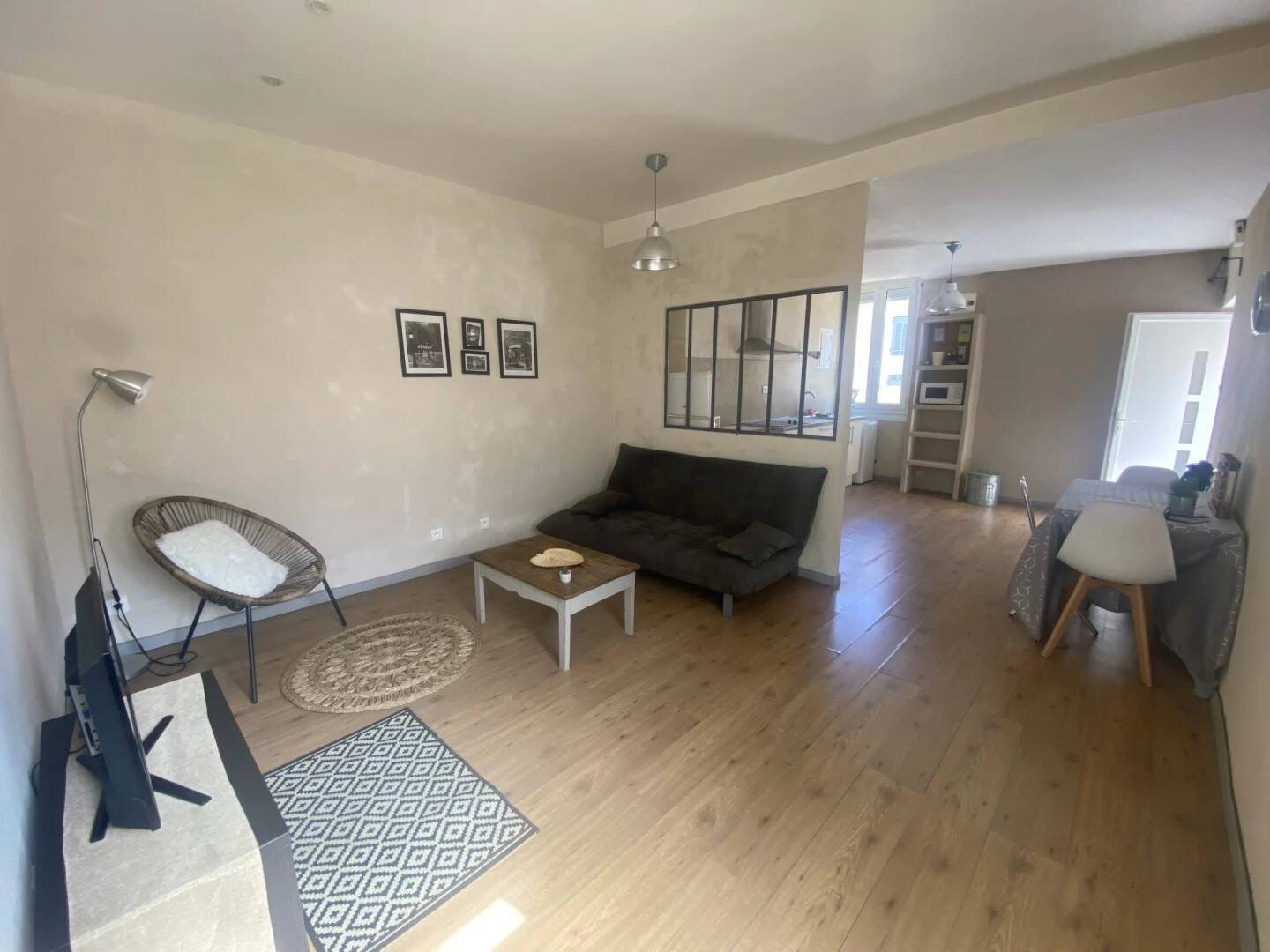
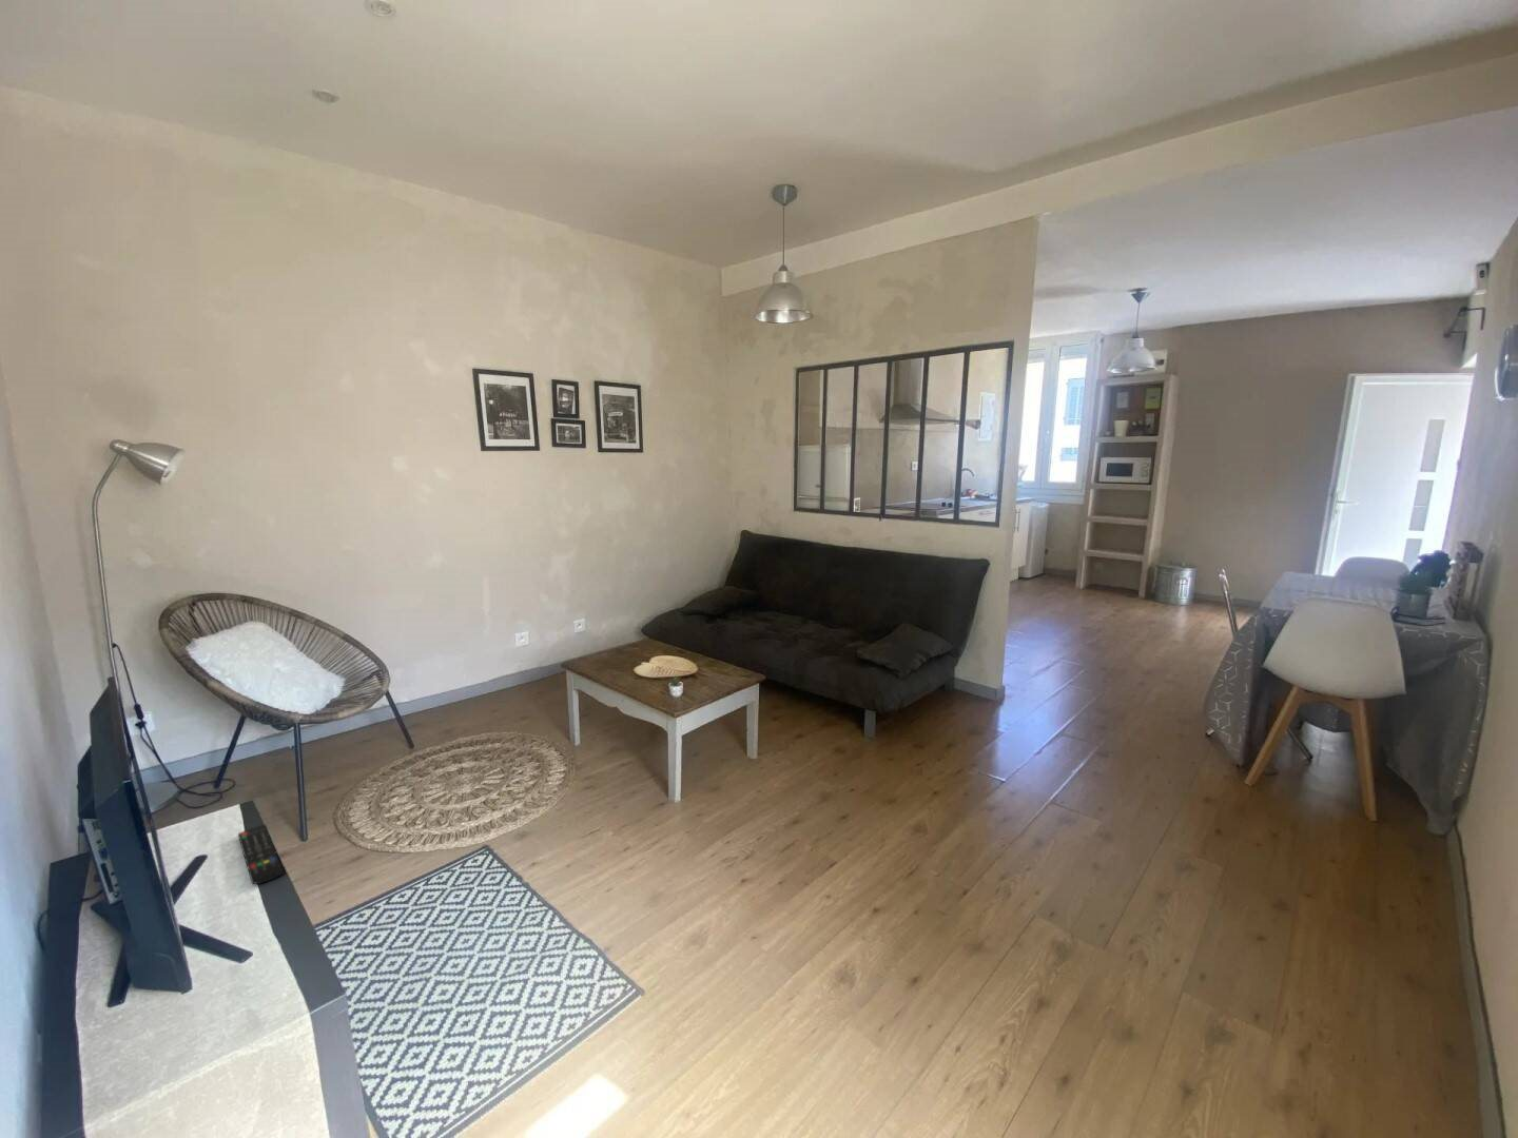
+ remote control (259, 852)
